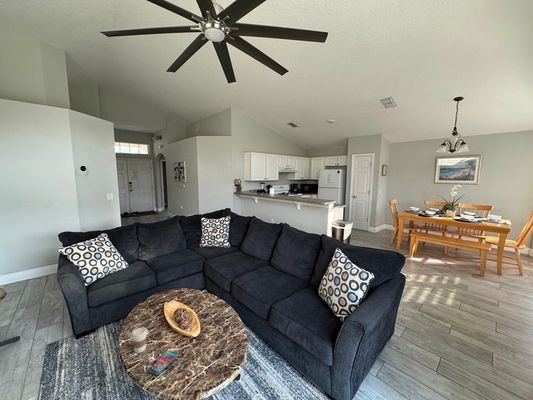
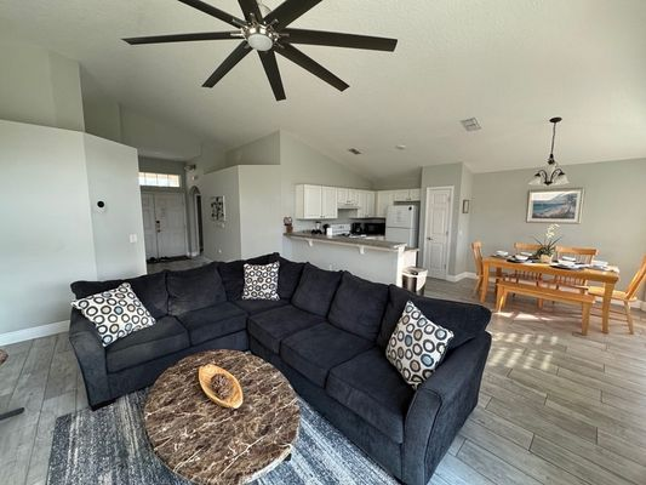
- smartphone (163, 362)
- coffee cup (139, 340)
